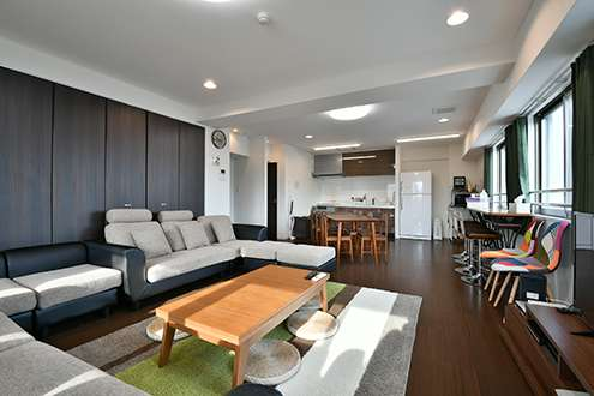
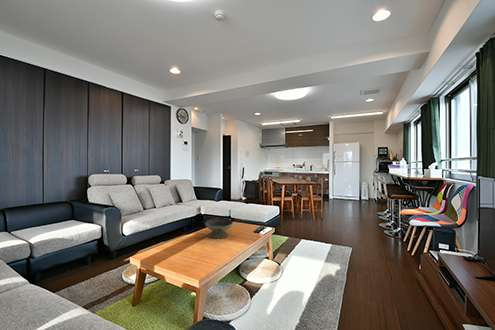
+ decorative bowl (219, 228)
